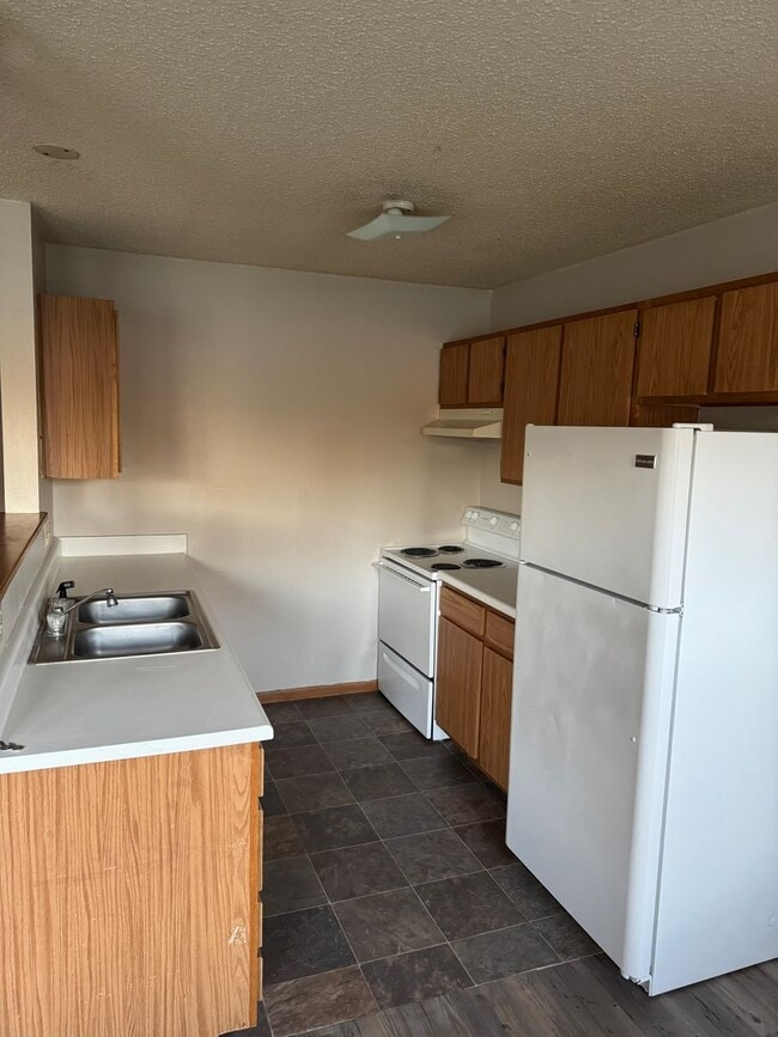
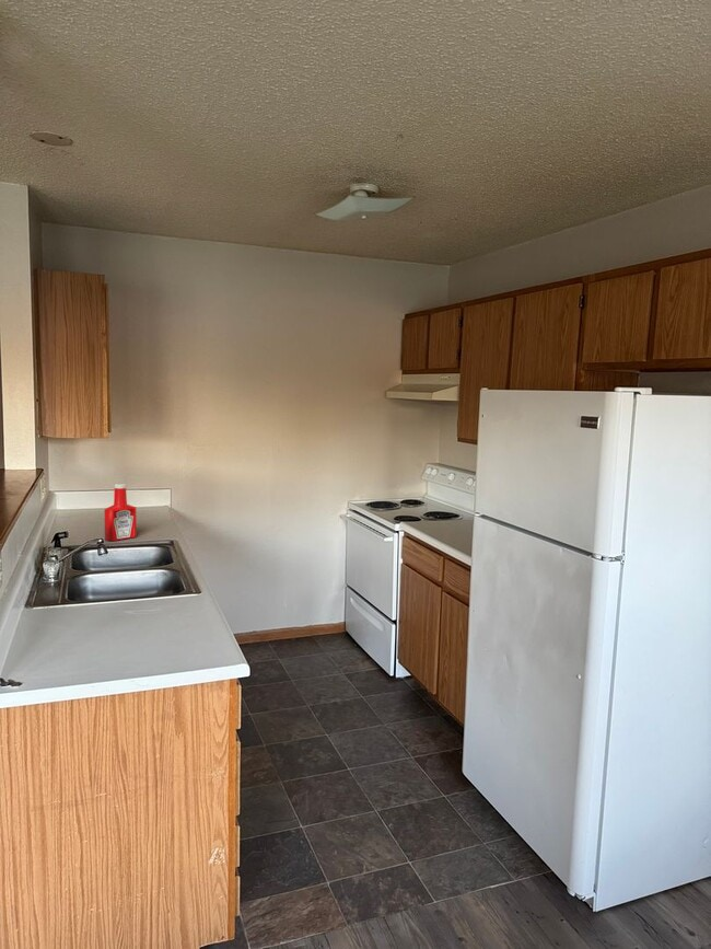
+ soap bottle (120, 511)
